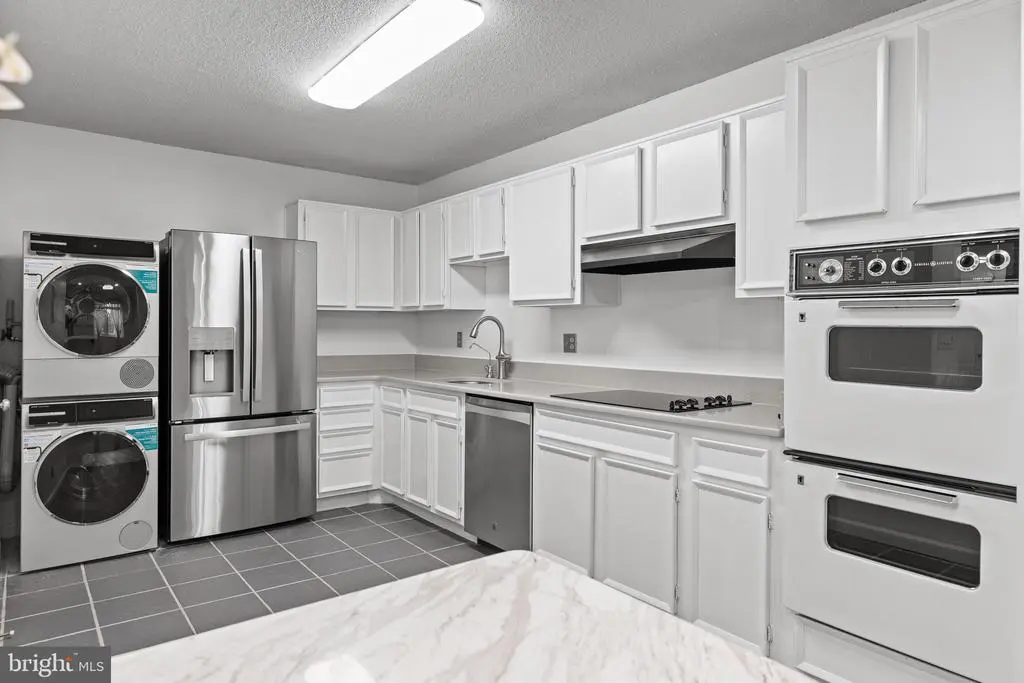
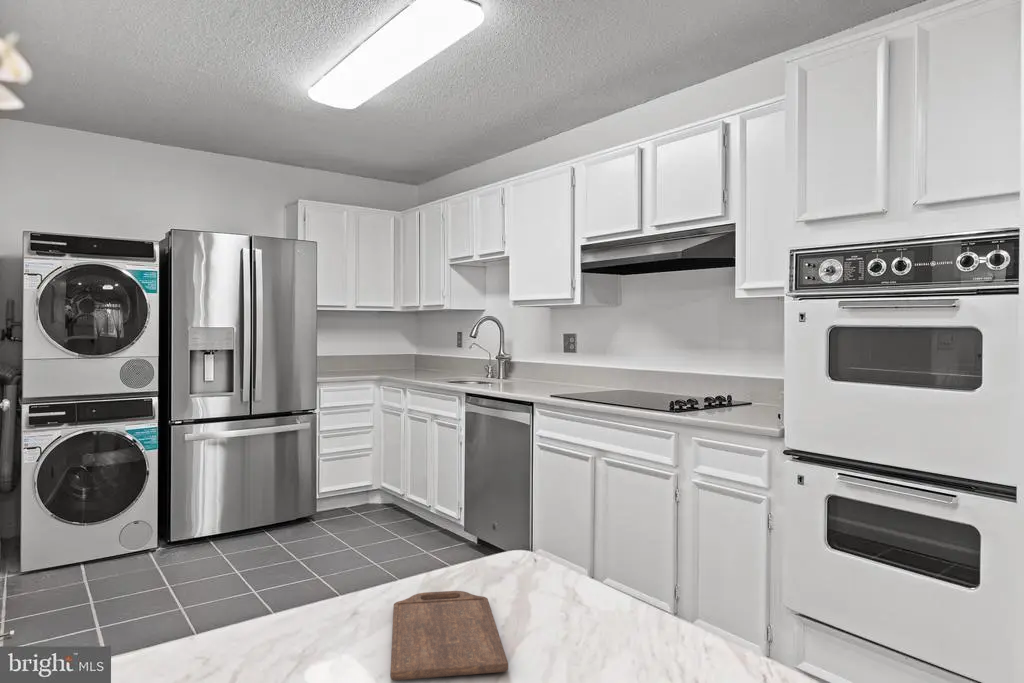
+ cutting board (444, 628)
